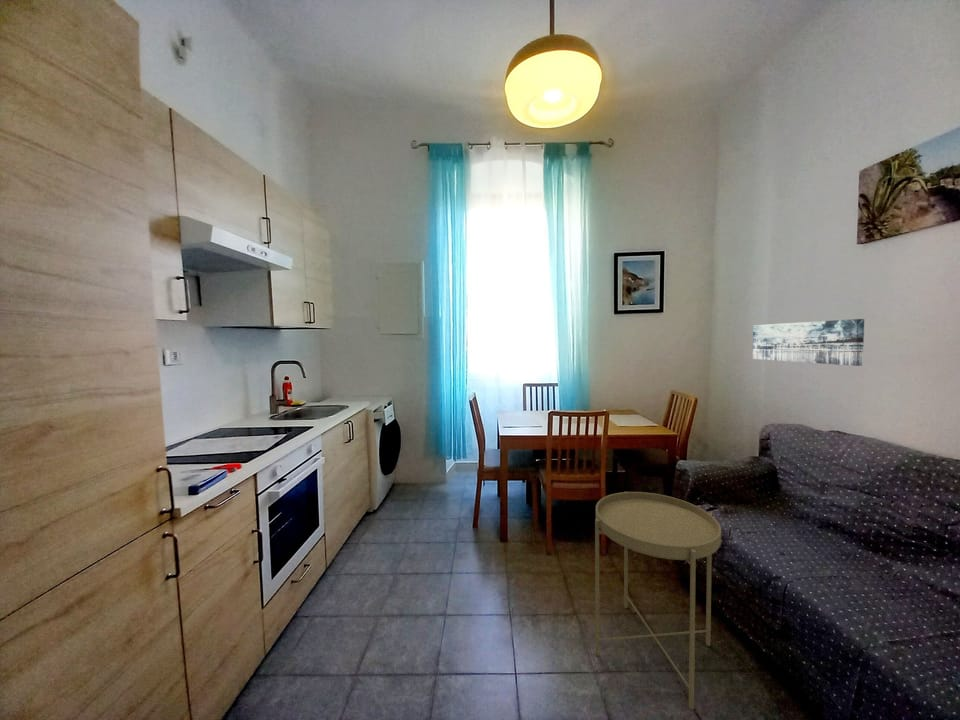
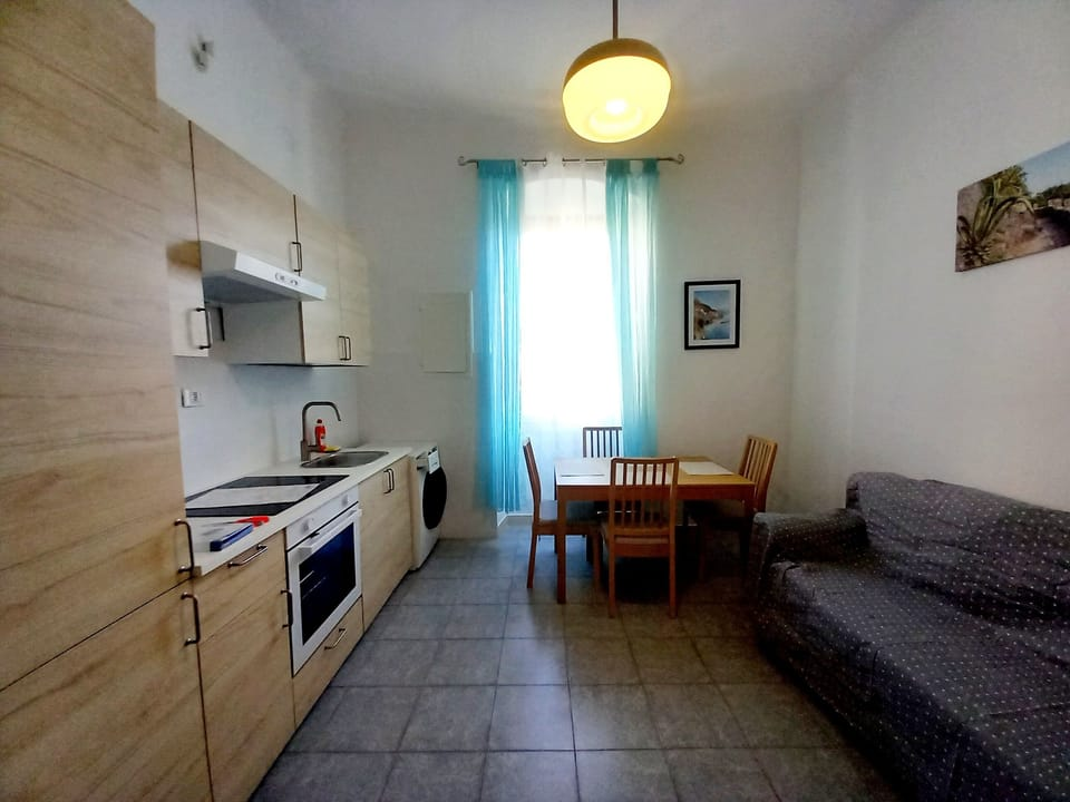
- wall art (799, 342)
- side table (659, 557)
